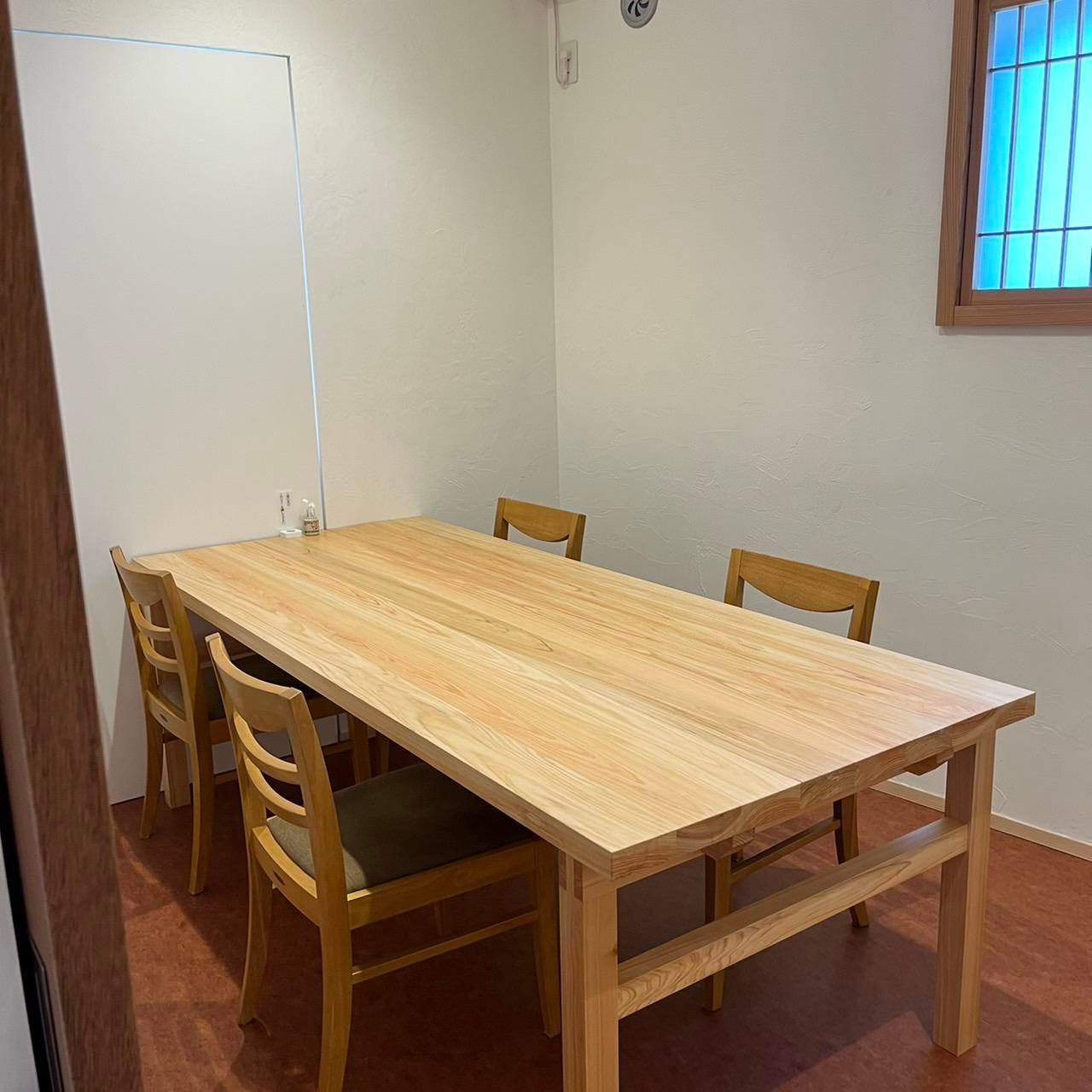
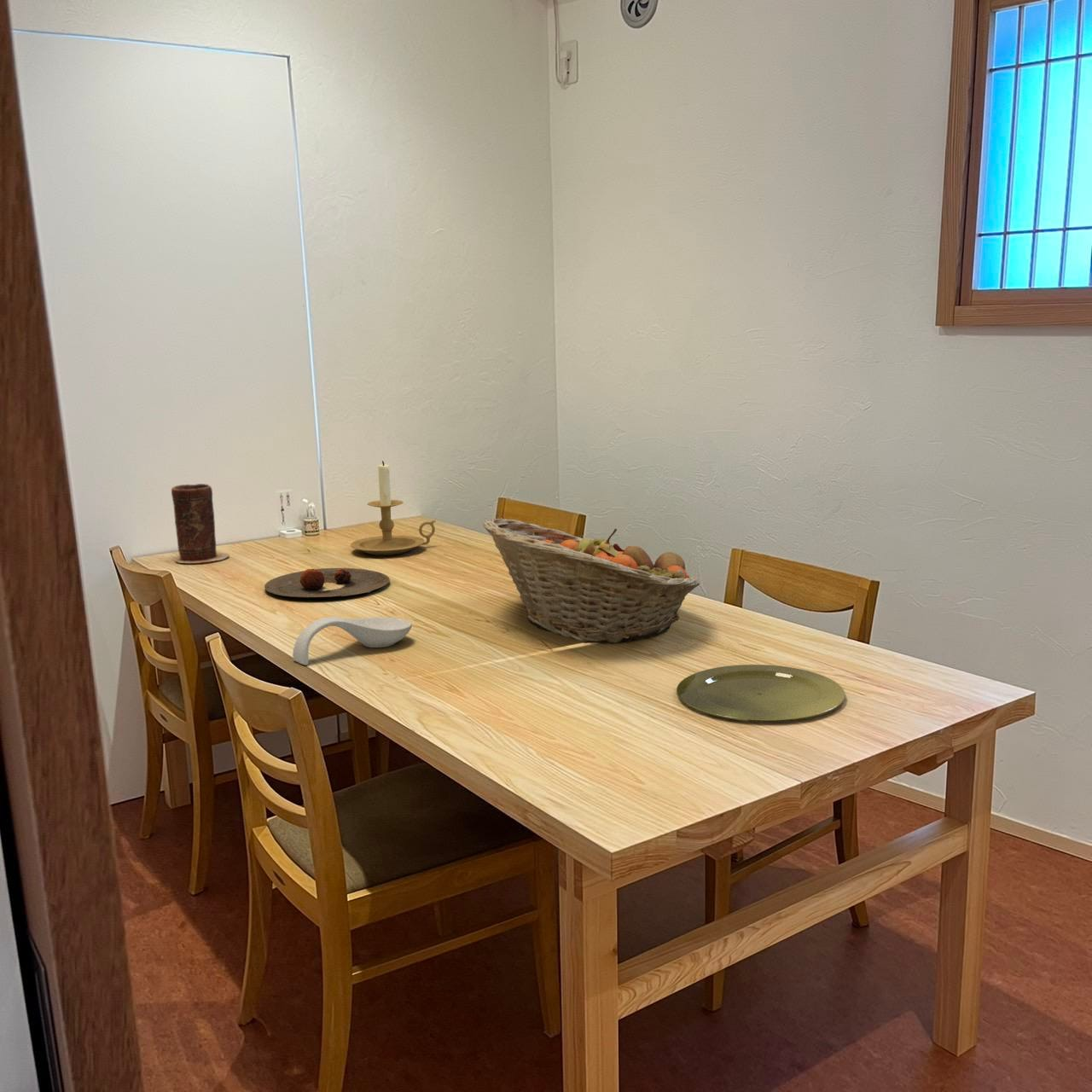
+ fruit basket (588, 570)
+ vase (199, 522)
+ spoon rest (354, 631)
+ plate (759, 692)
+ candle holder (386, 507)
+ plate (327, 577)
